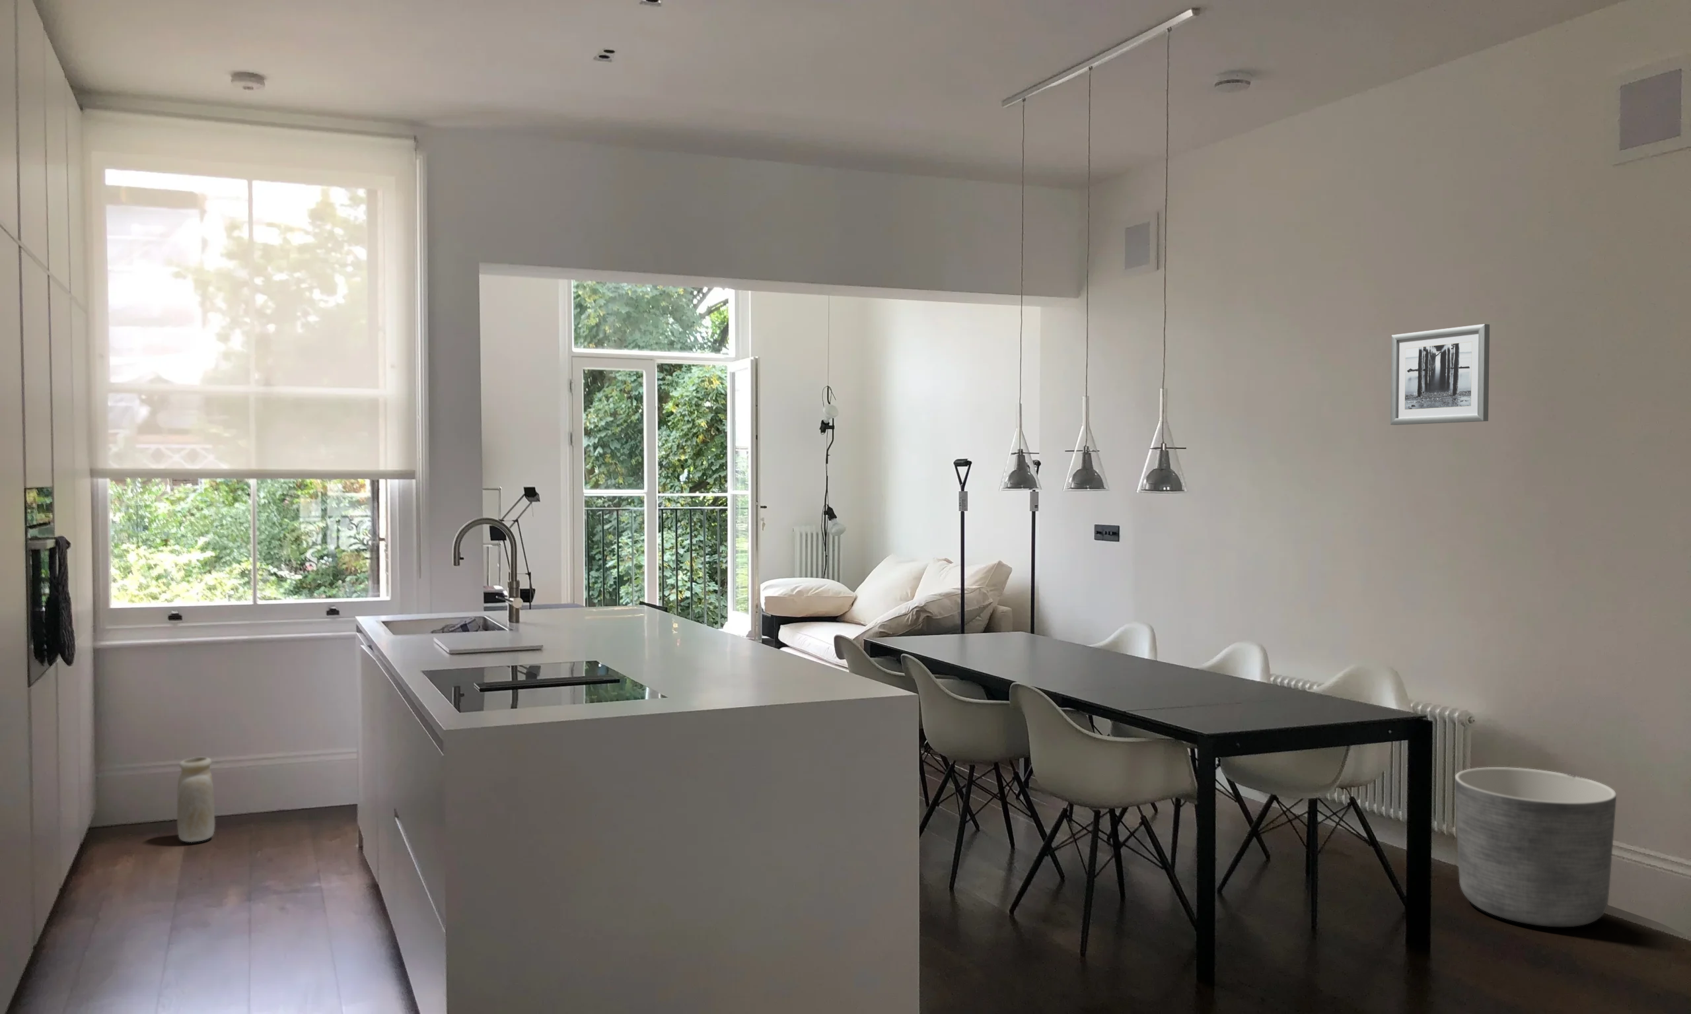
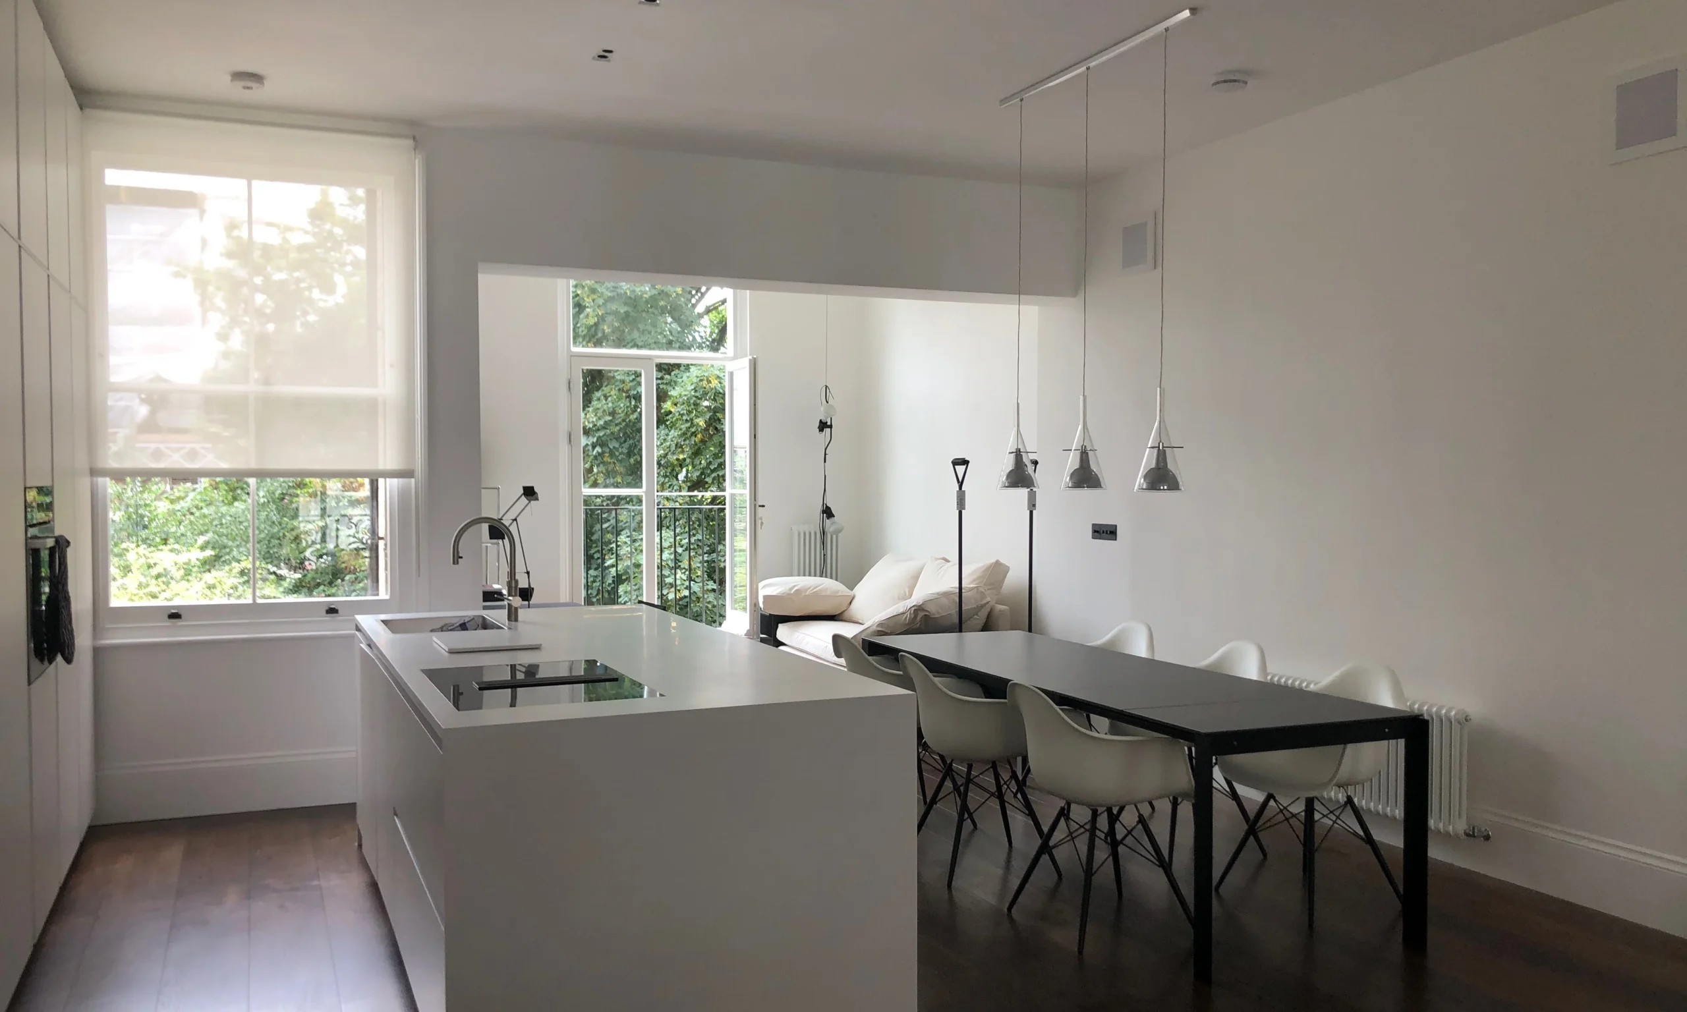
- wall art (1439, 377)
- planter (1532, 847)
- vase (196, 799)
